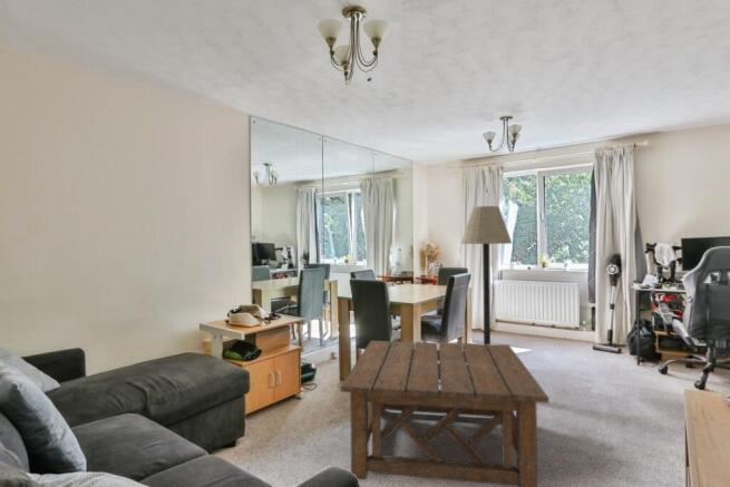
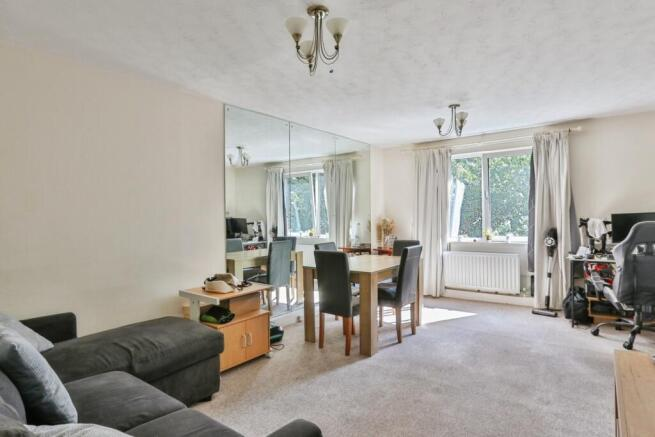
- floor lamp (486, 299)
- coffee table (439, 402)
